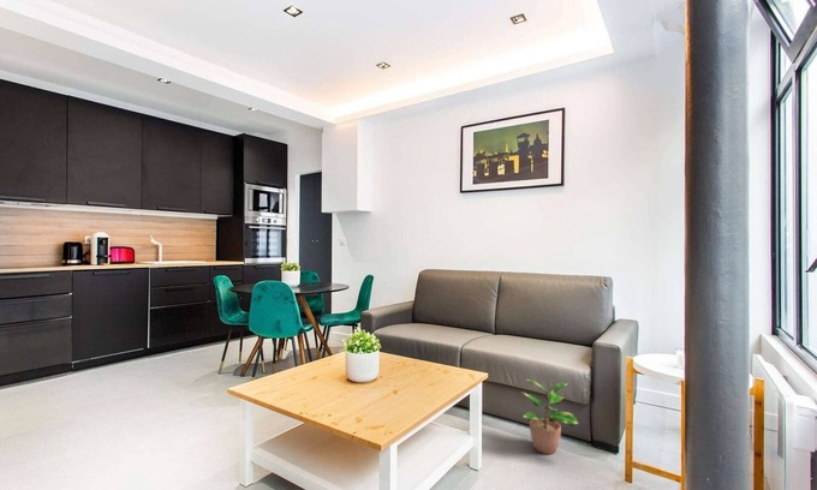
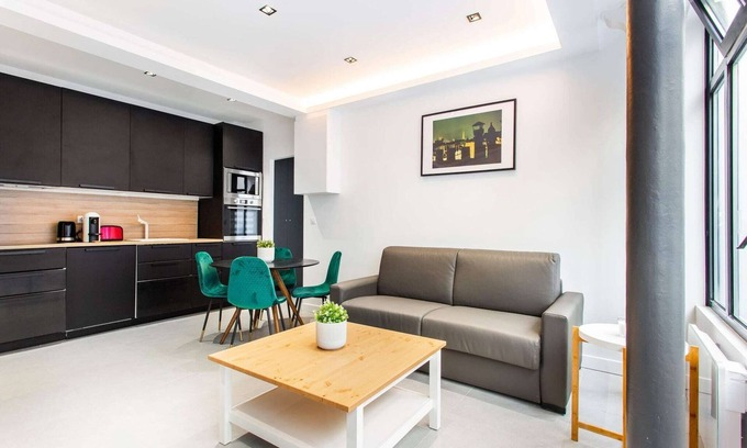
- potted plant (545, 413)
